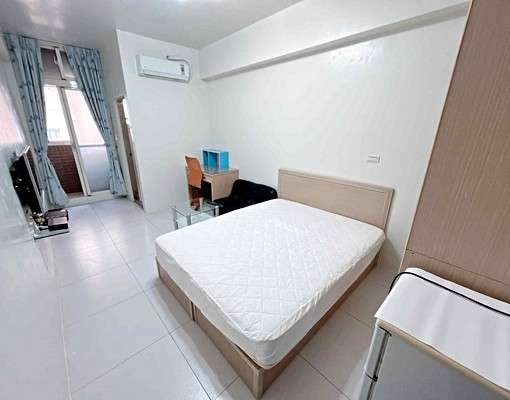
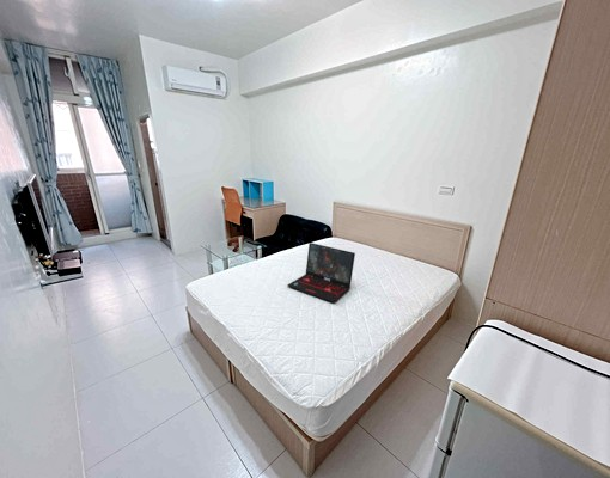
+ laptop (321, 270)
